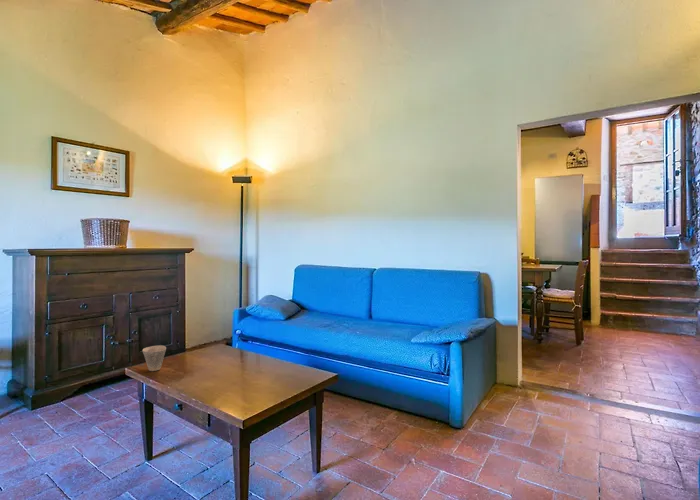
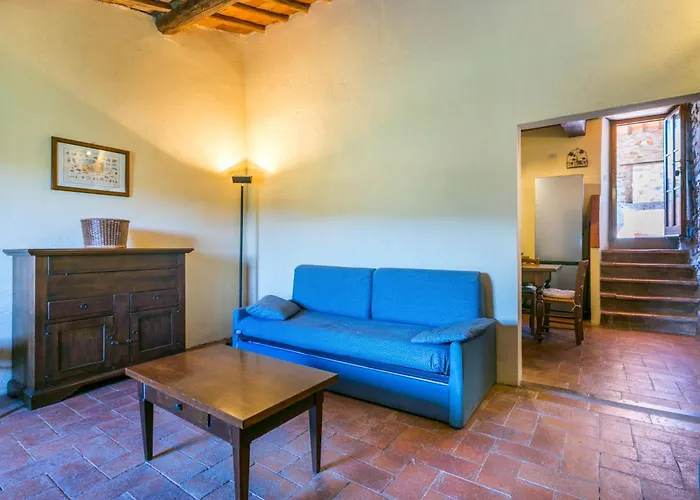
- cup (154, 359)
